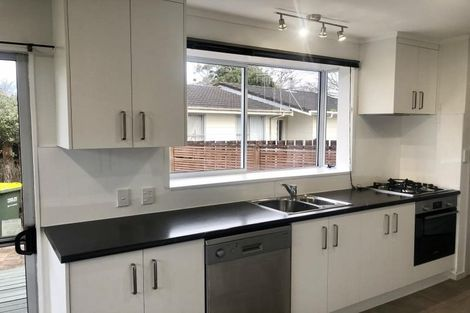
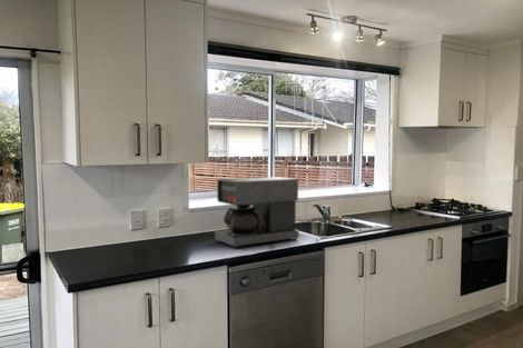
+ coffee maker (257, 209)
